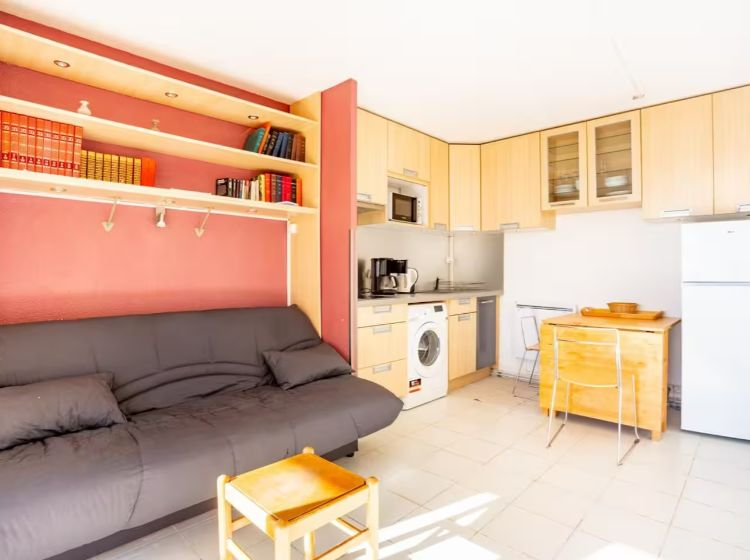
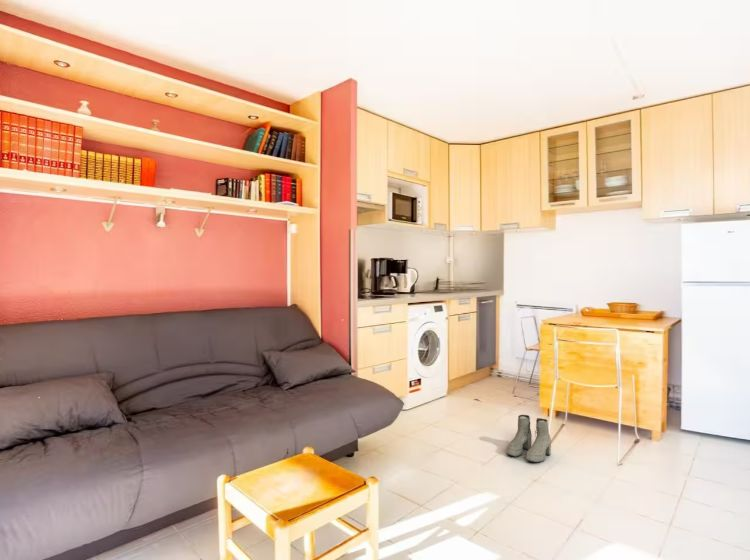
+ boots (529, 436)
